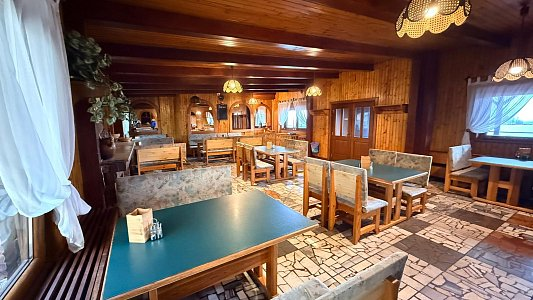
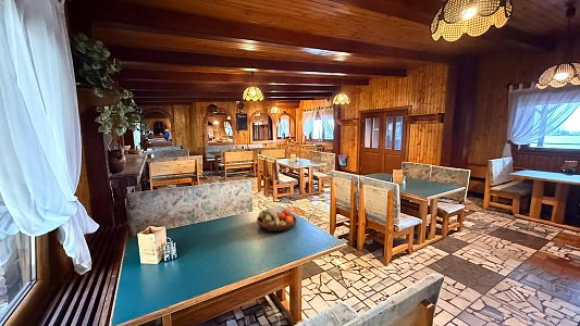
+ fruit bowl (276, 216)
